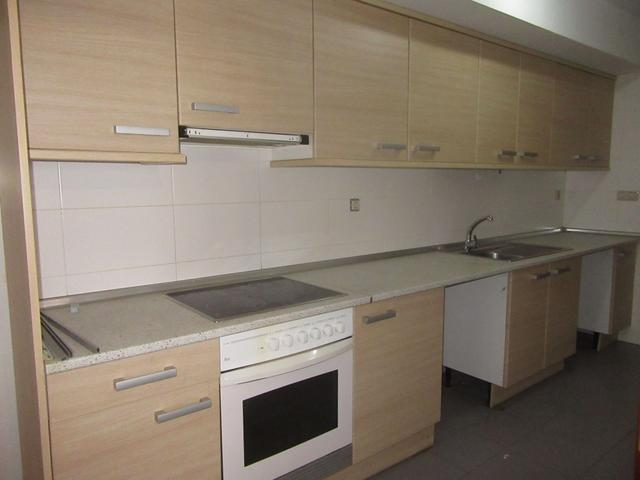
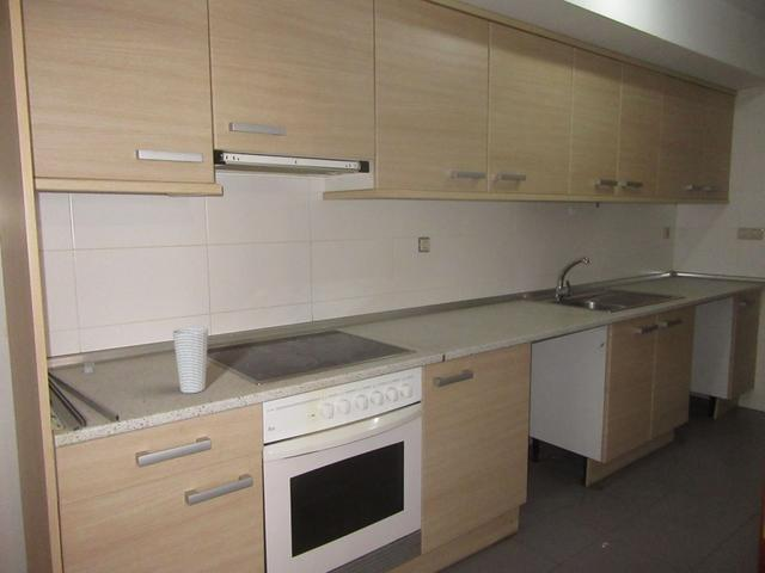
+ cup (191, 359)
